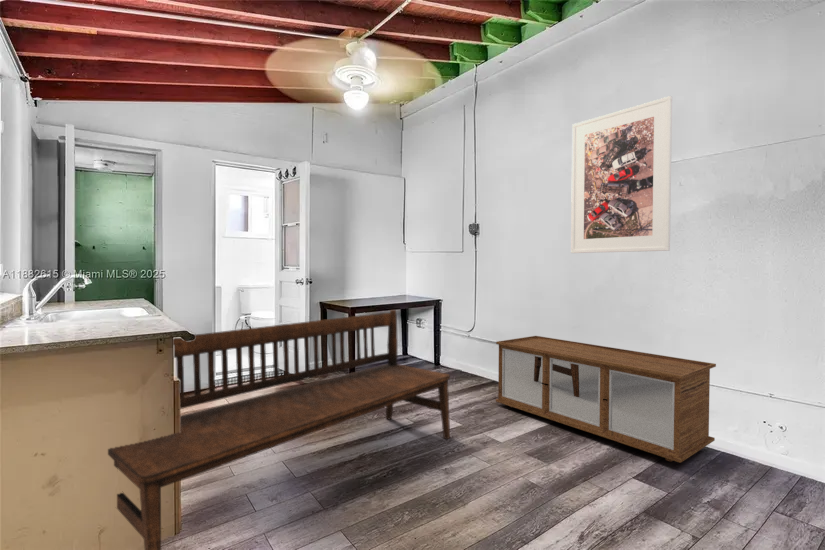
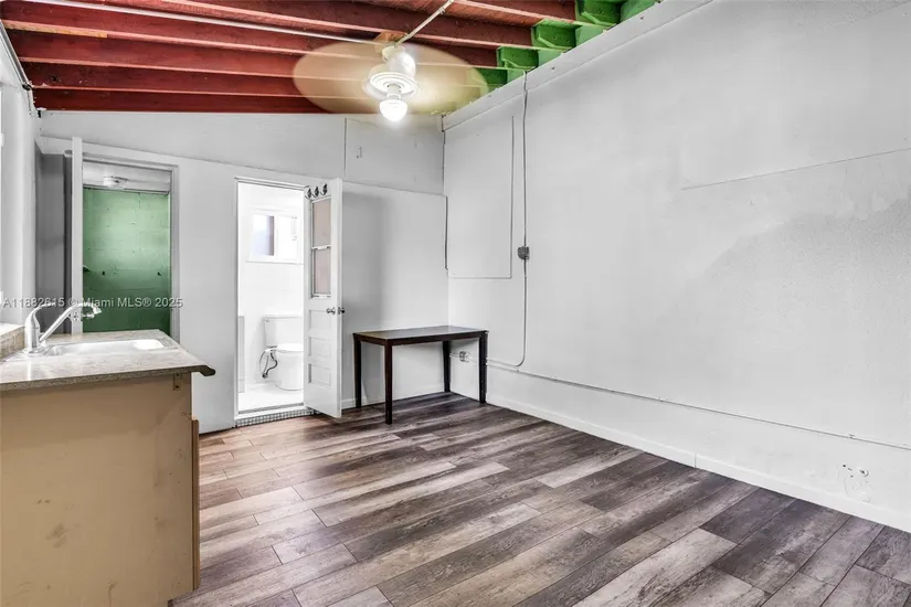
- bench (312, 400)
- storage cabinet (591, 387)
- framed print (616, 182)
